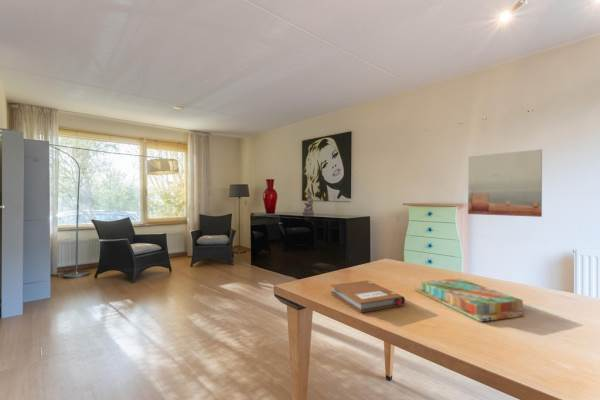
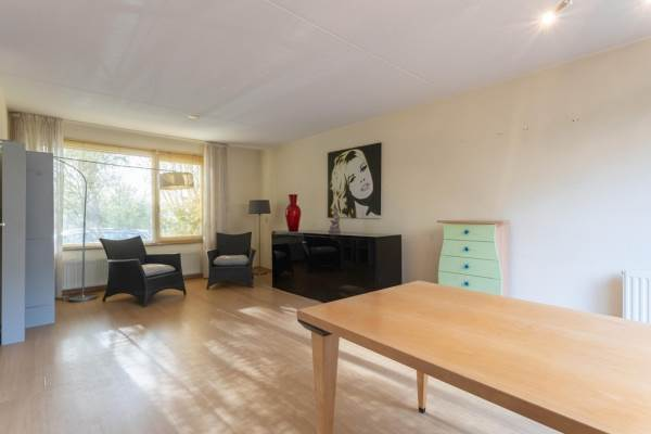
- wall art (502, 184)
- board game (465, 295)
- notebook (366, 294)
